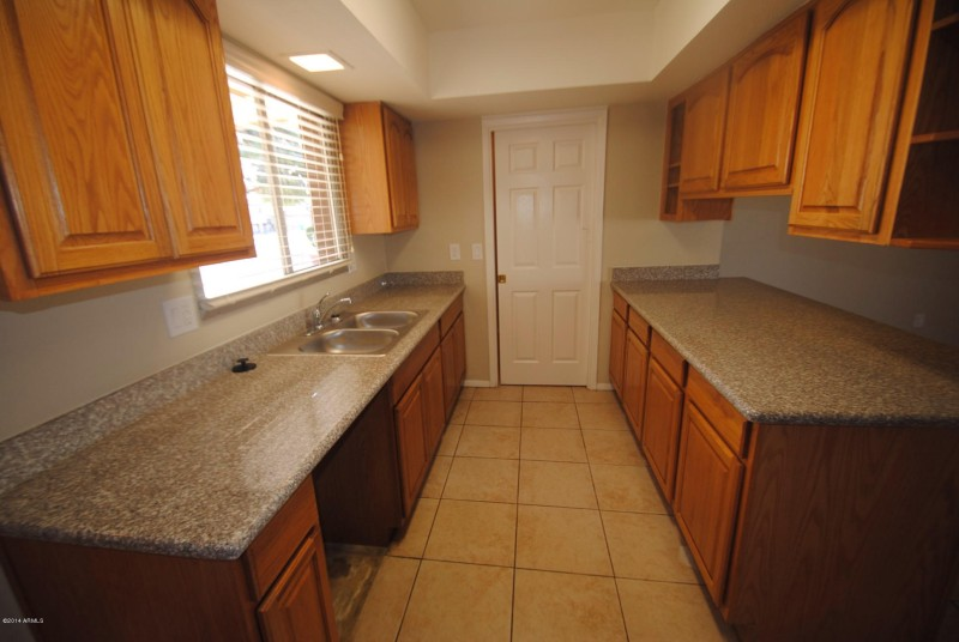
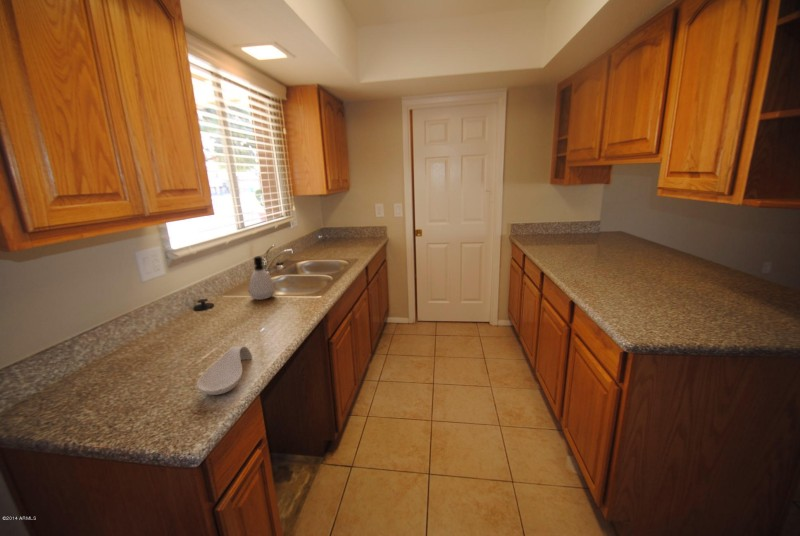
+ spoon rest (228, 367)
+ soap dispenser (260, 277)
